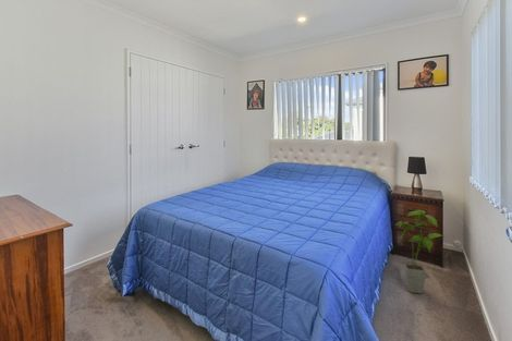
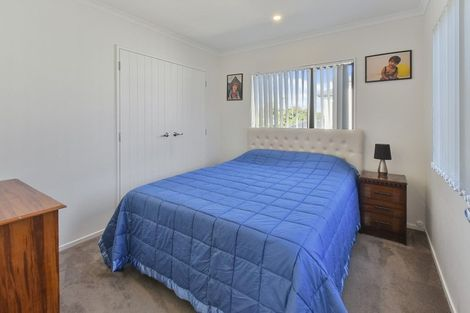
- house plant (419, 251)
